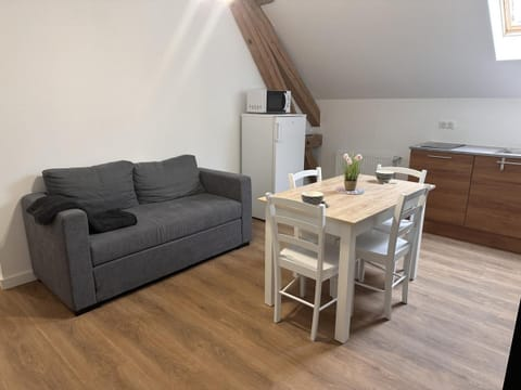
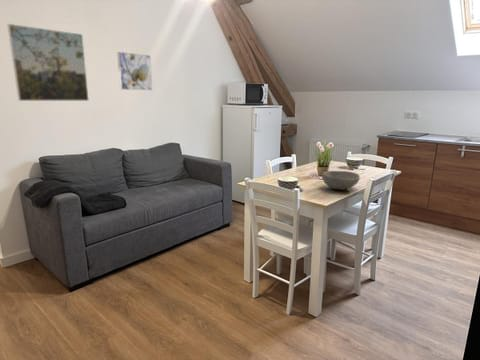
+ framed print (135, 72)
+ bowl (340, 181)
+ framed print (51, 66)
